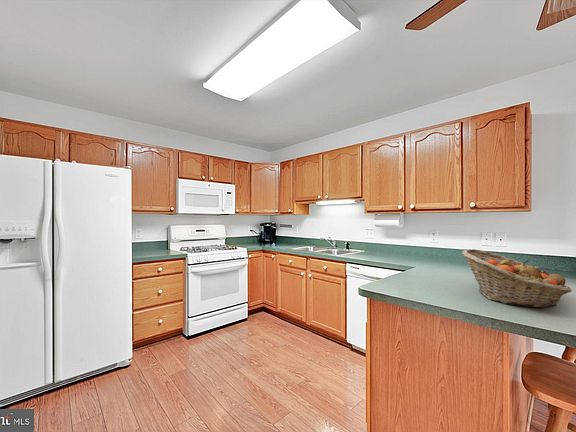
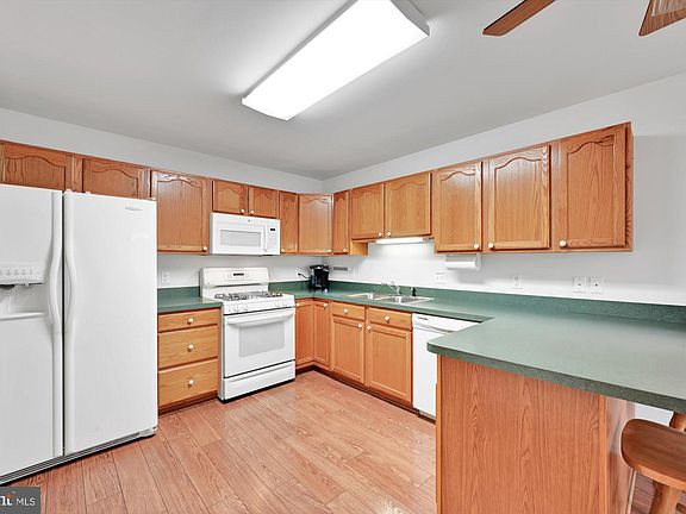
- fruit basket (510, 274)
